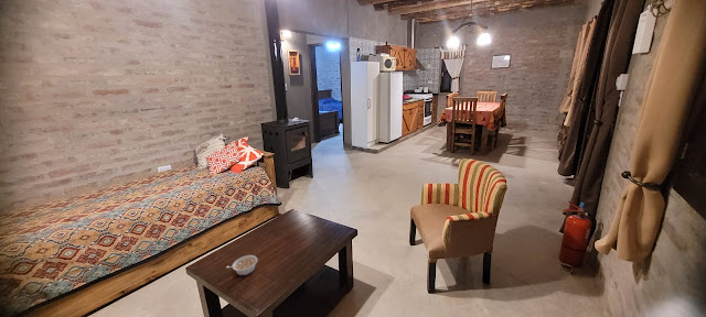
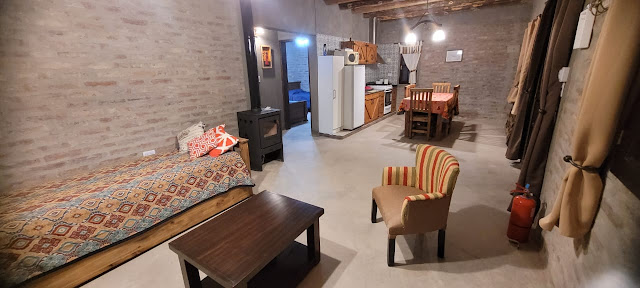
- legume (244, 265)
